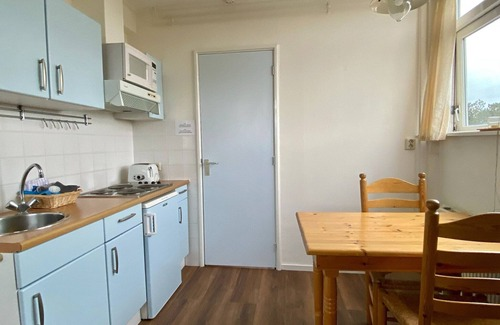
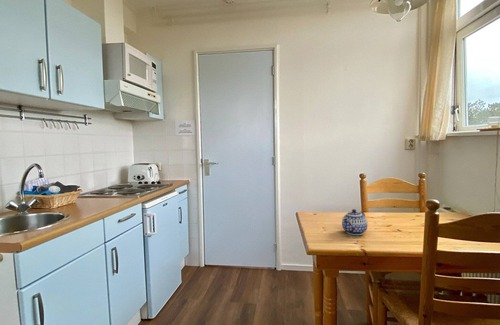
+ teapot (354, 221)
